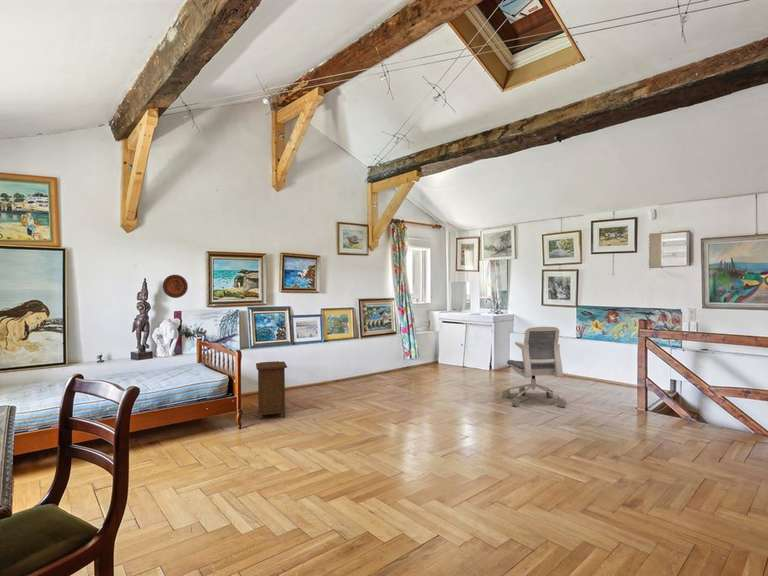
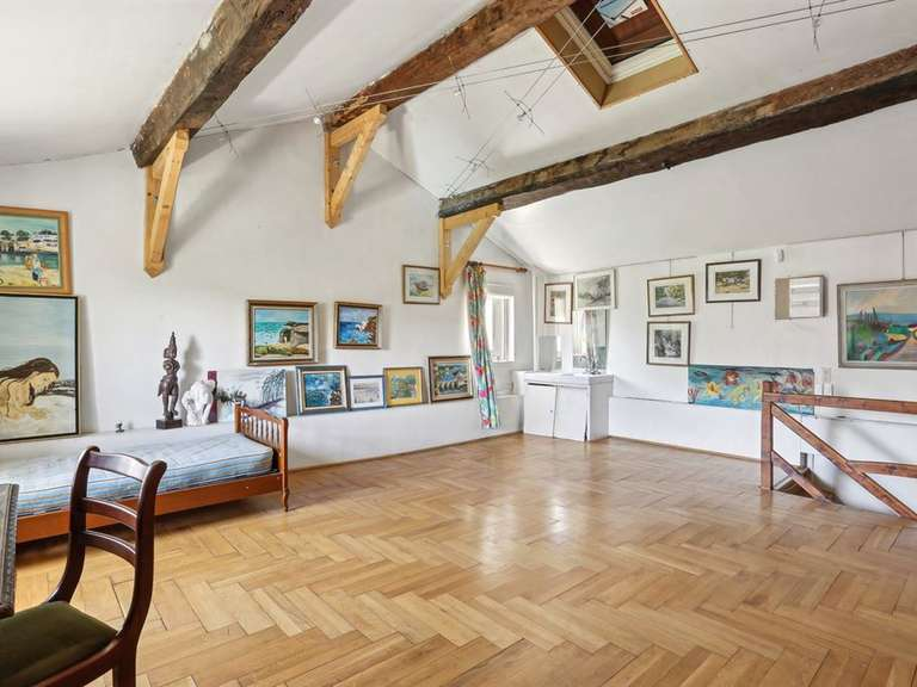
- decorative plate (175, 286)
- nightstand (271, 388)
- office chair (533, 362)
